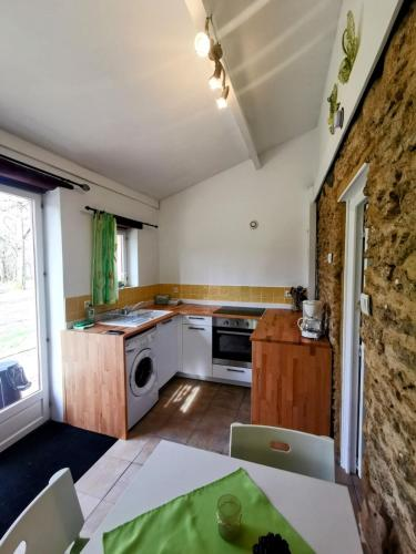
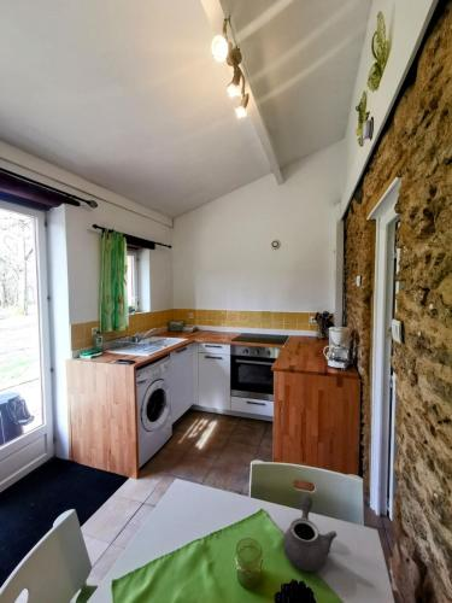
+ teapot (307, 528)
